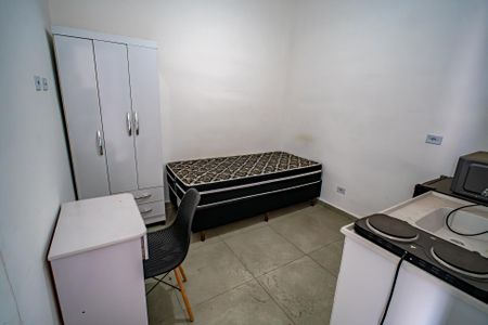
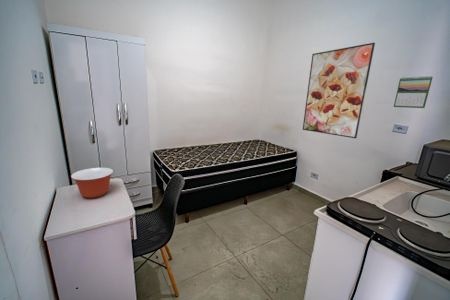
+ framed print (332, 93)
+ mixing bowl (94, 183)
+ calendar (412, 92)
